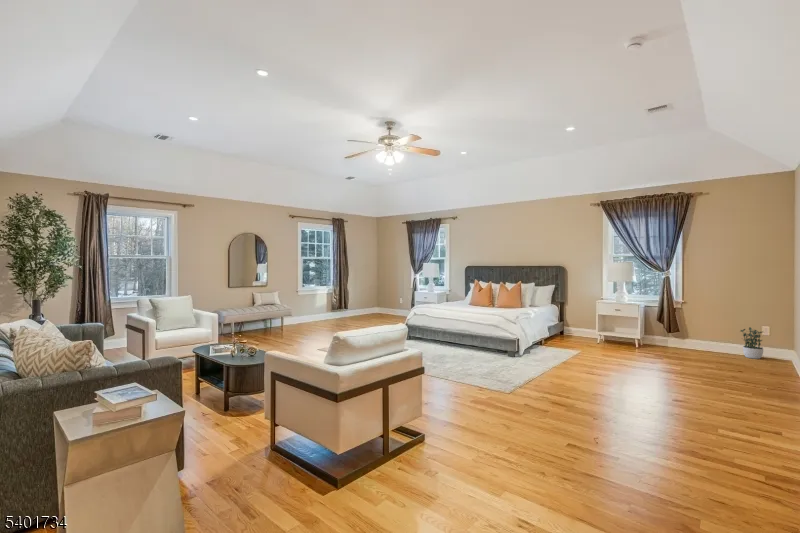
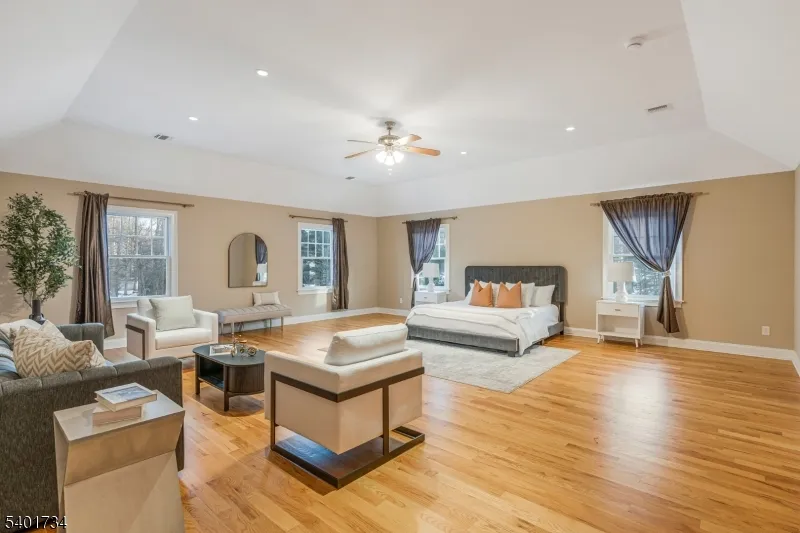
- potted plant (751, 342)
